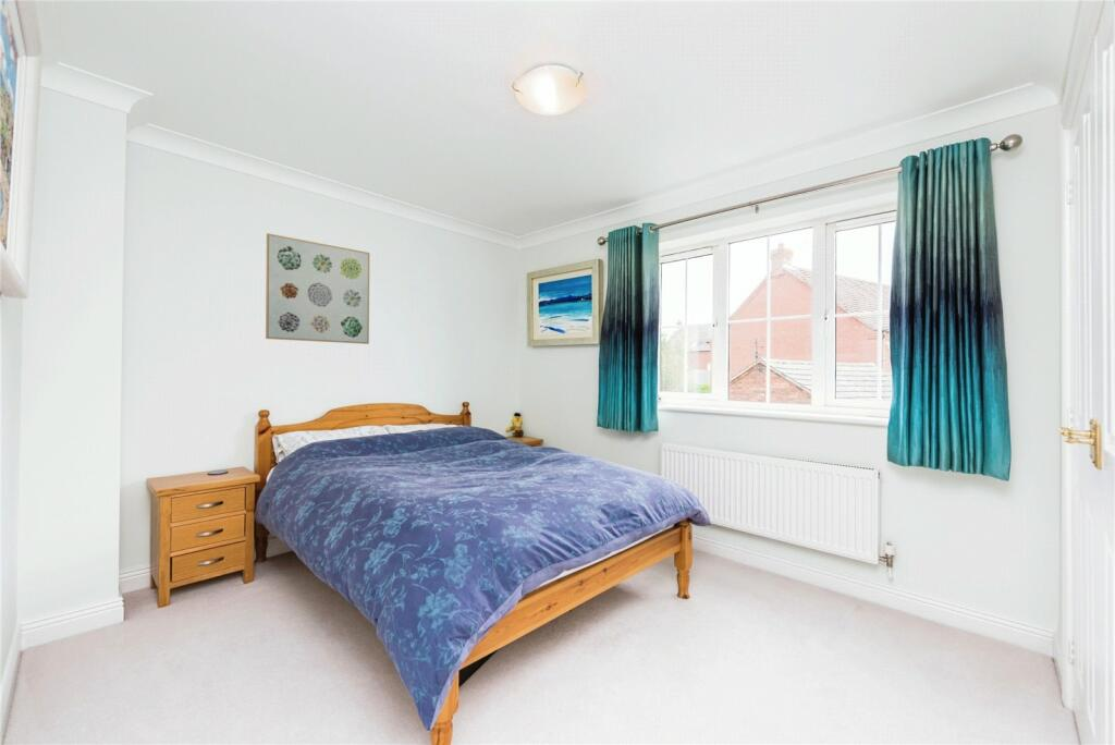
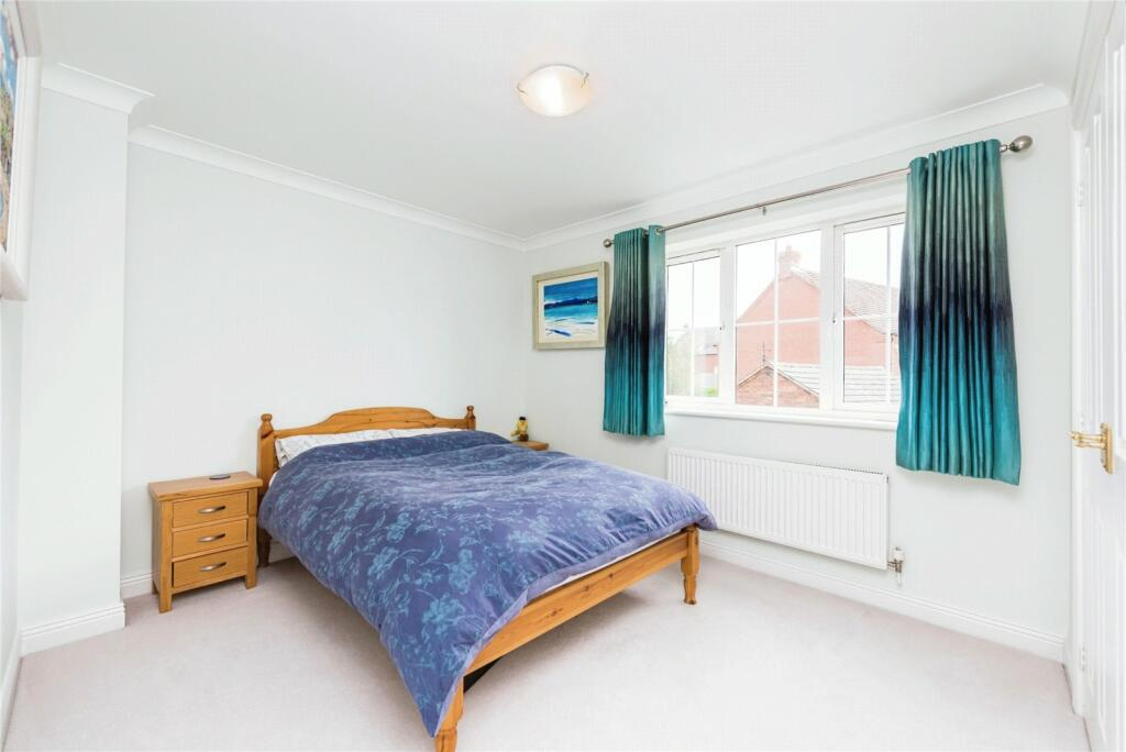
- wall art (321, 292)
